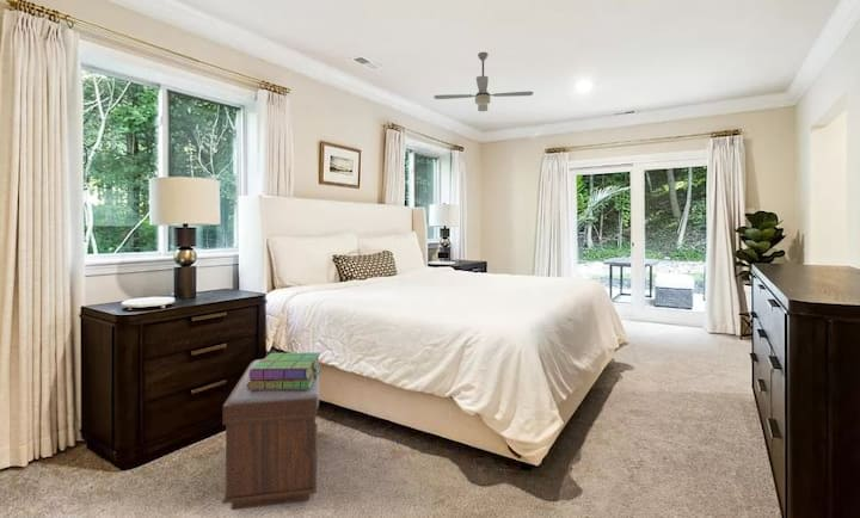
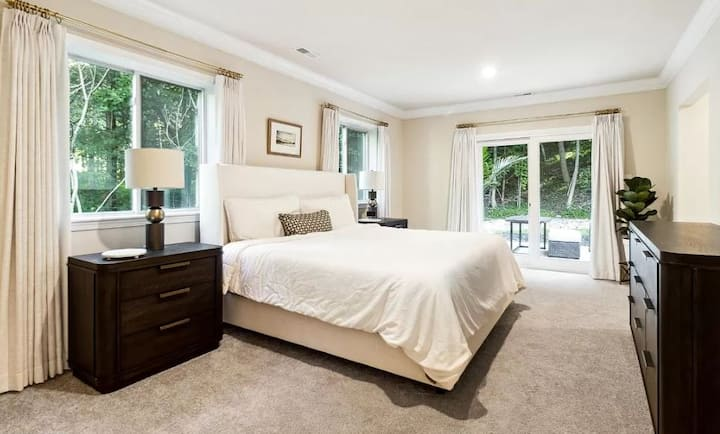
- stack of books (287, 369)
- ceiling fan (483, 79)
- bench (280, 420)
